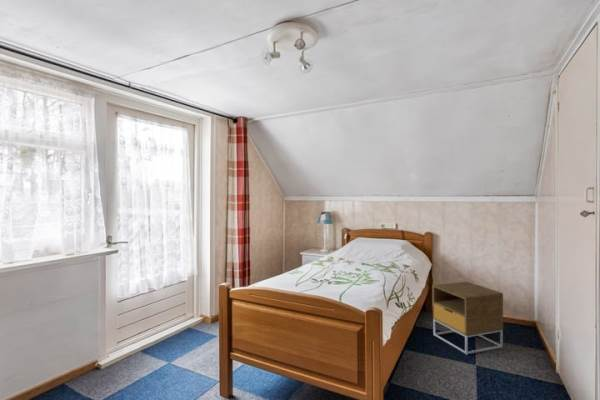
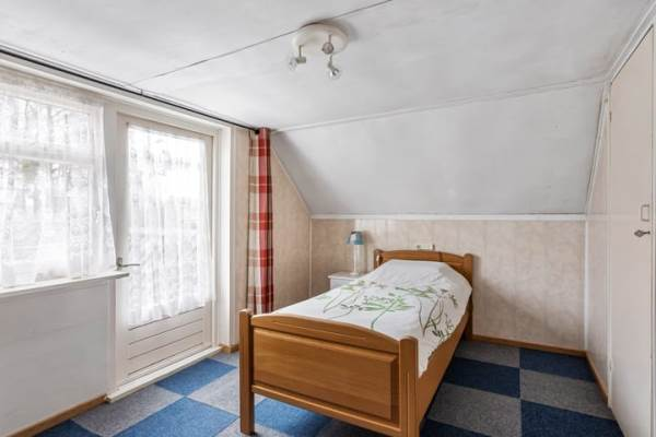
- nightstand (466, 315)
